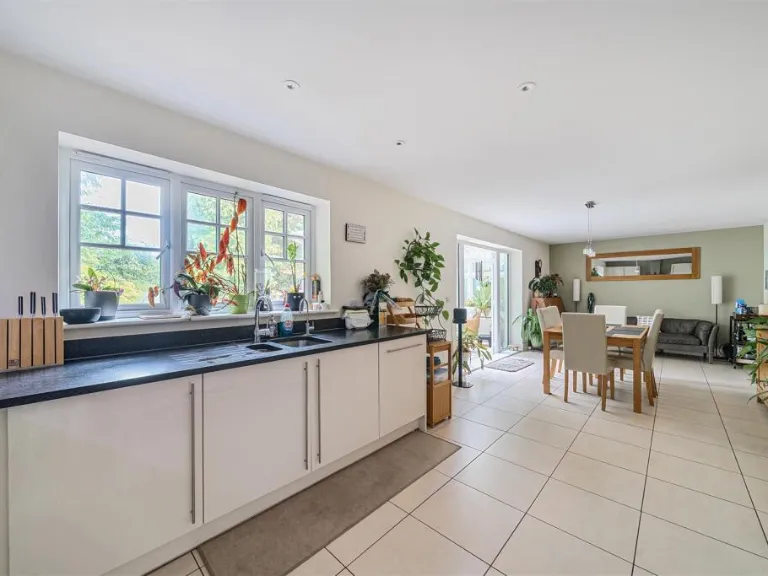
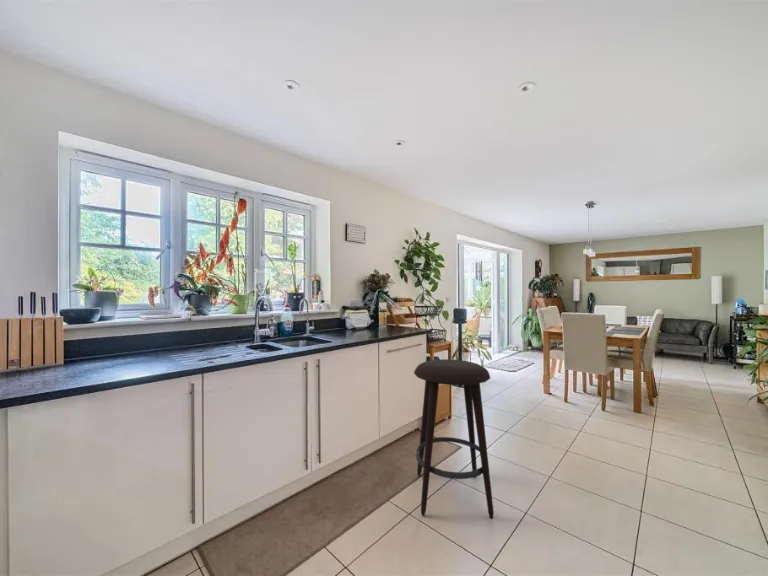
+ stool (451, 437)
